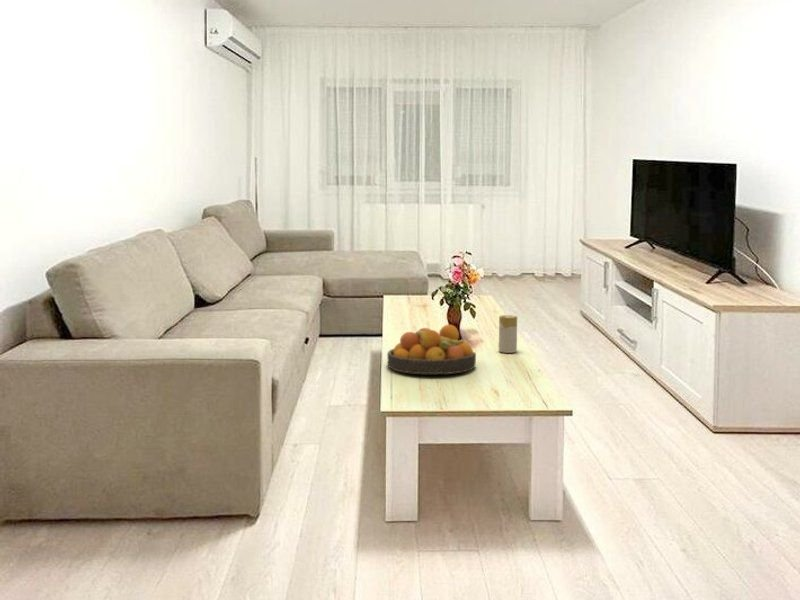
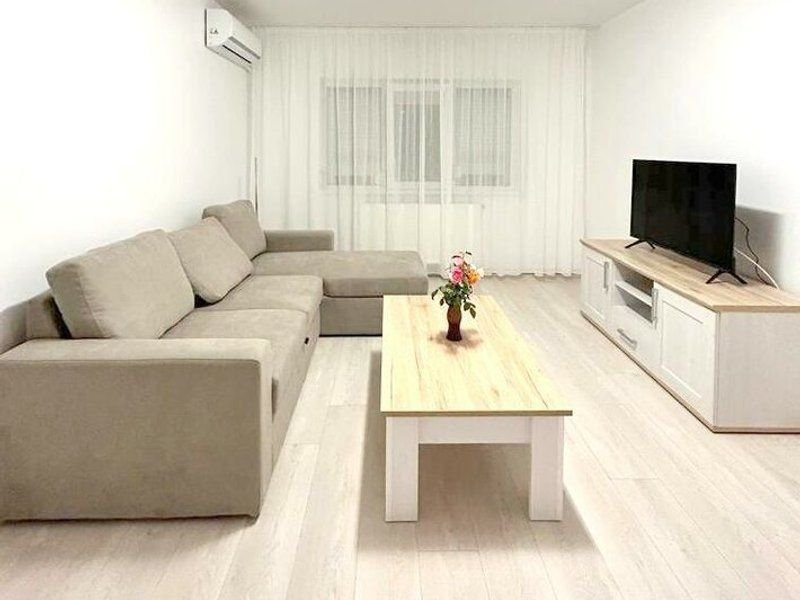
- fruit bowl (431, 346)
- candle (507, 333)
